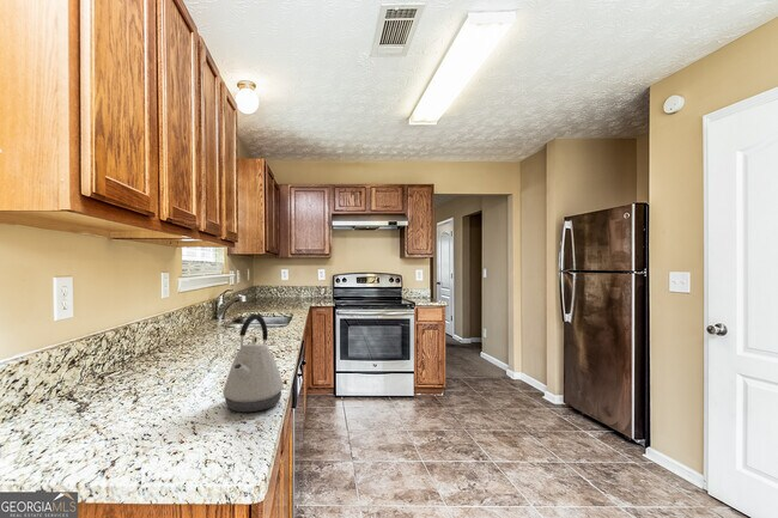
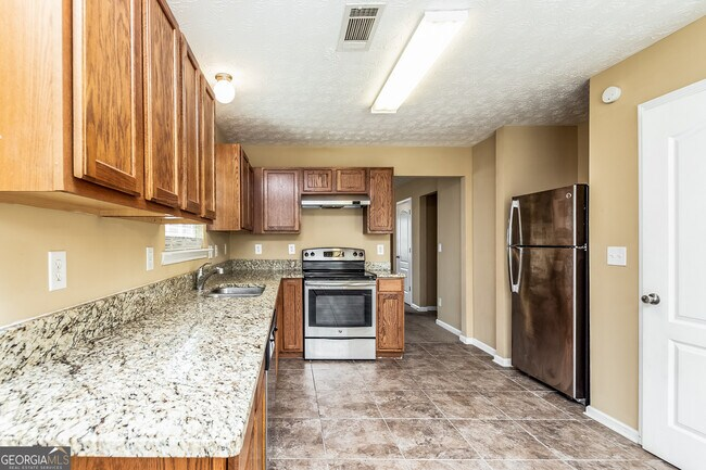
- kettle (253, 359)
